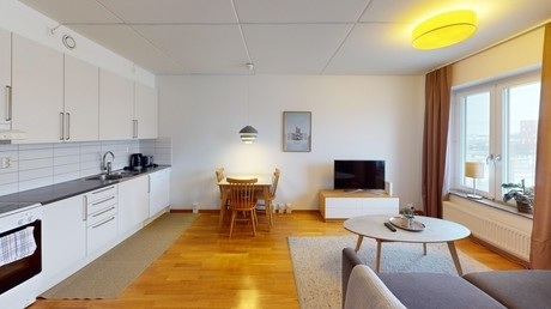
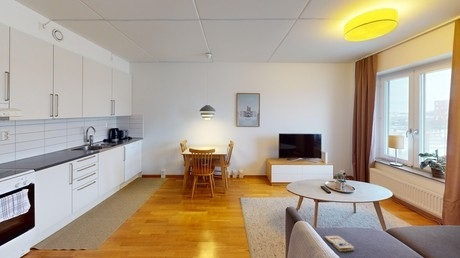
+ paperback book (340, 243)
